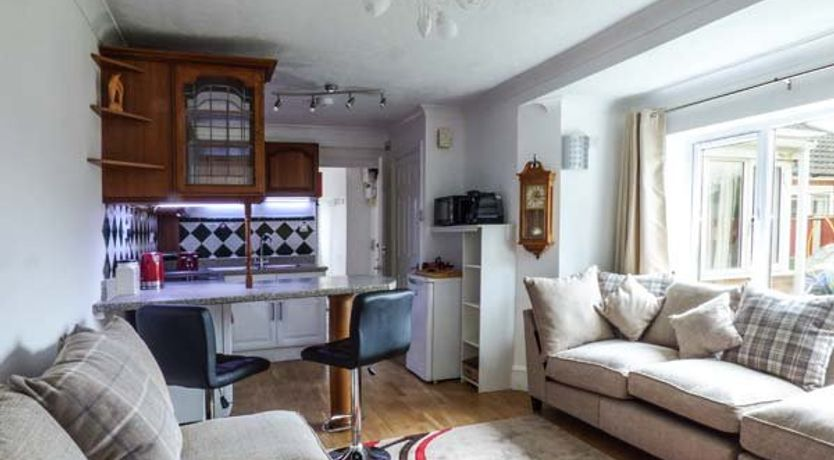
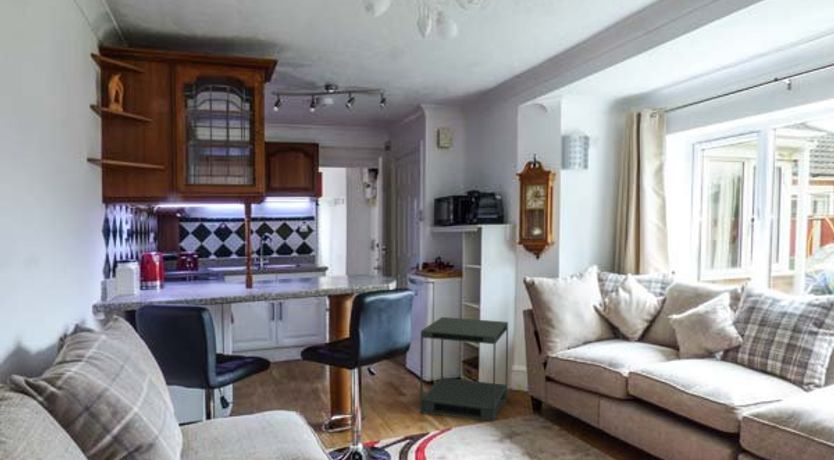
+ side table (465, 380)
